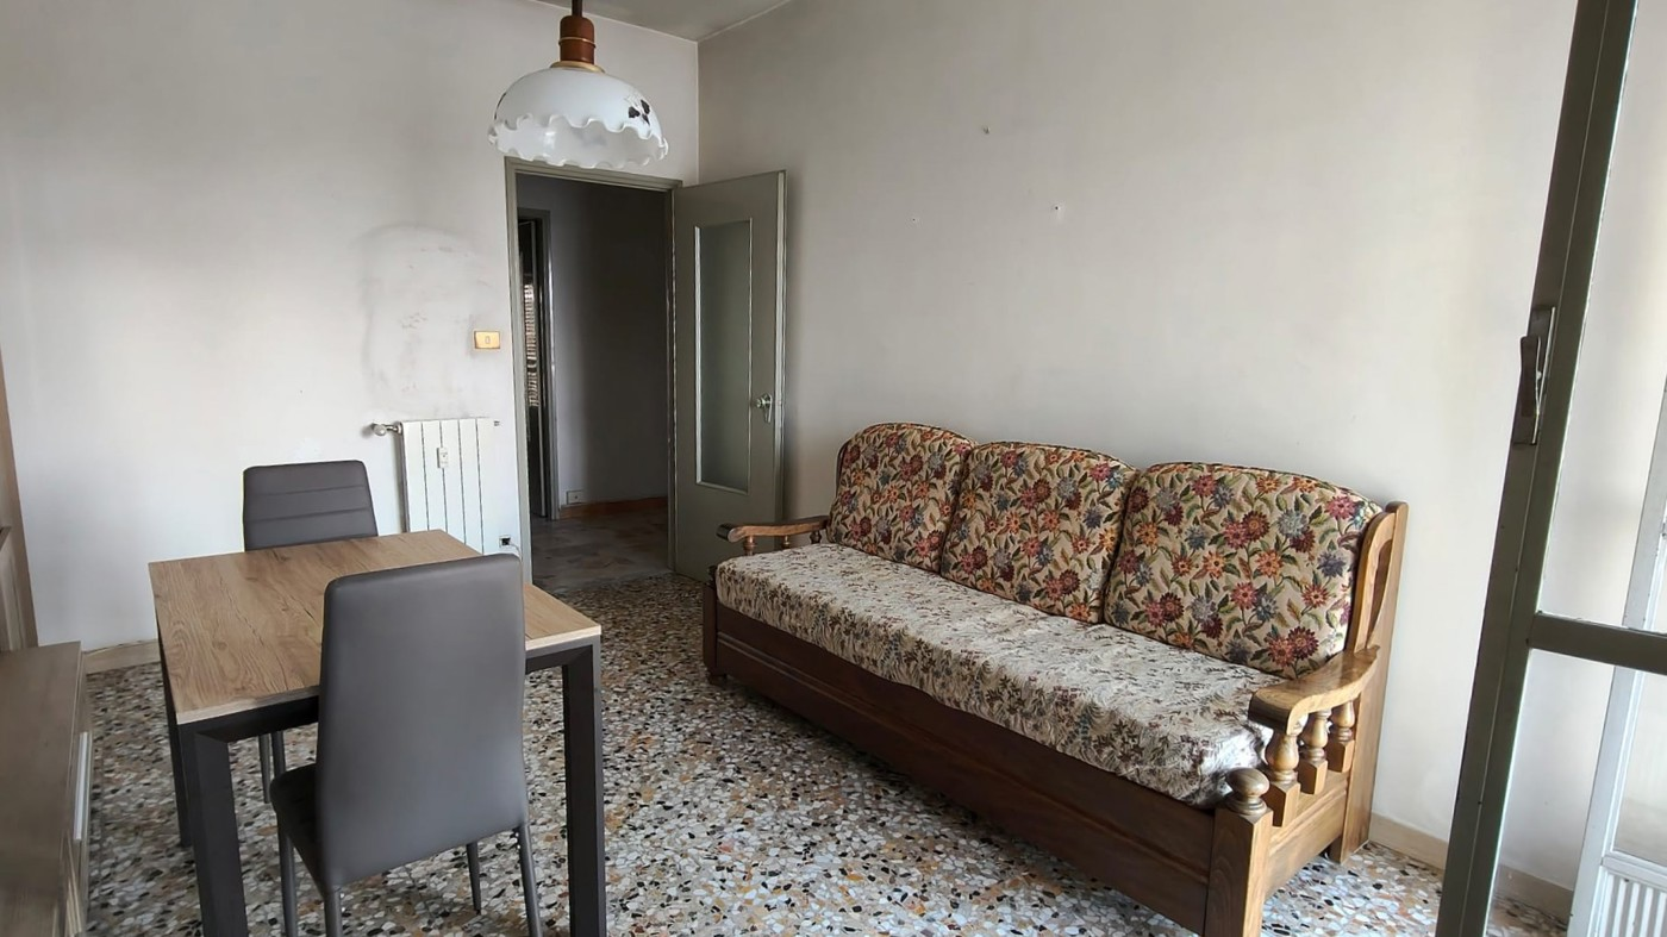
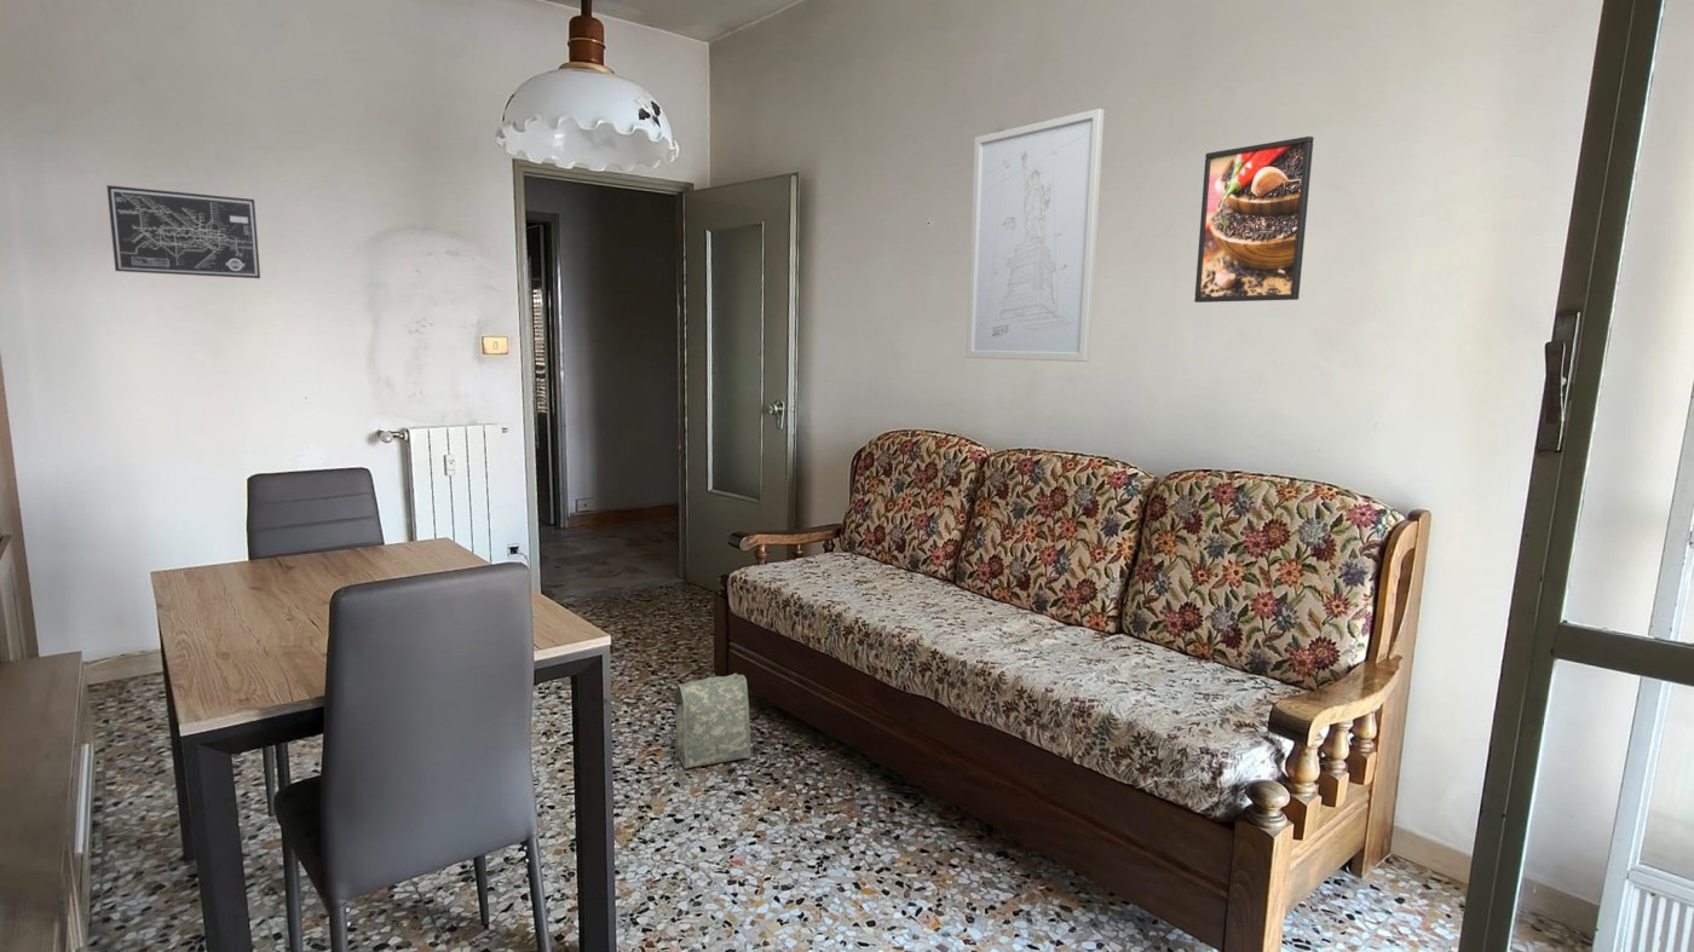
+ wall art (1028, 243)
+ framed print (1250, 224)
+ bag (711, 715)
+ wall art (186, 233)
